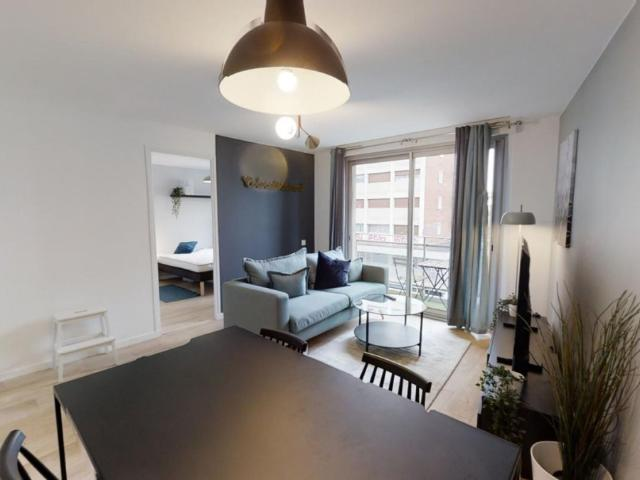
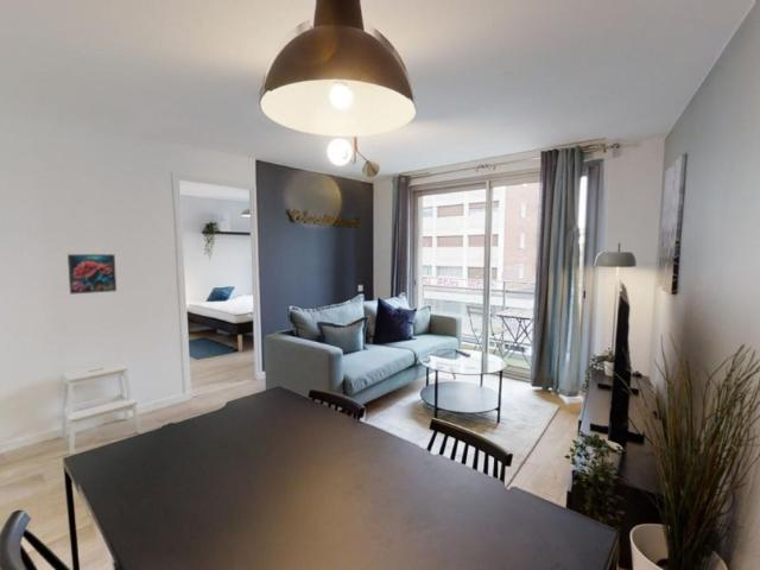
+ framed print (93, 273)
